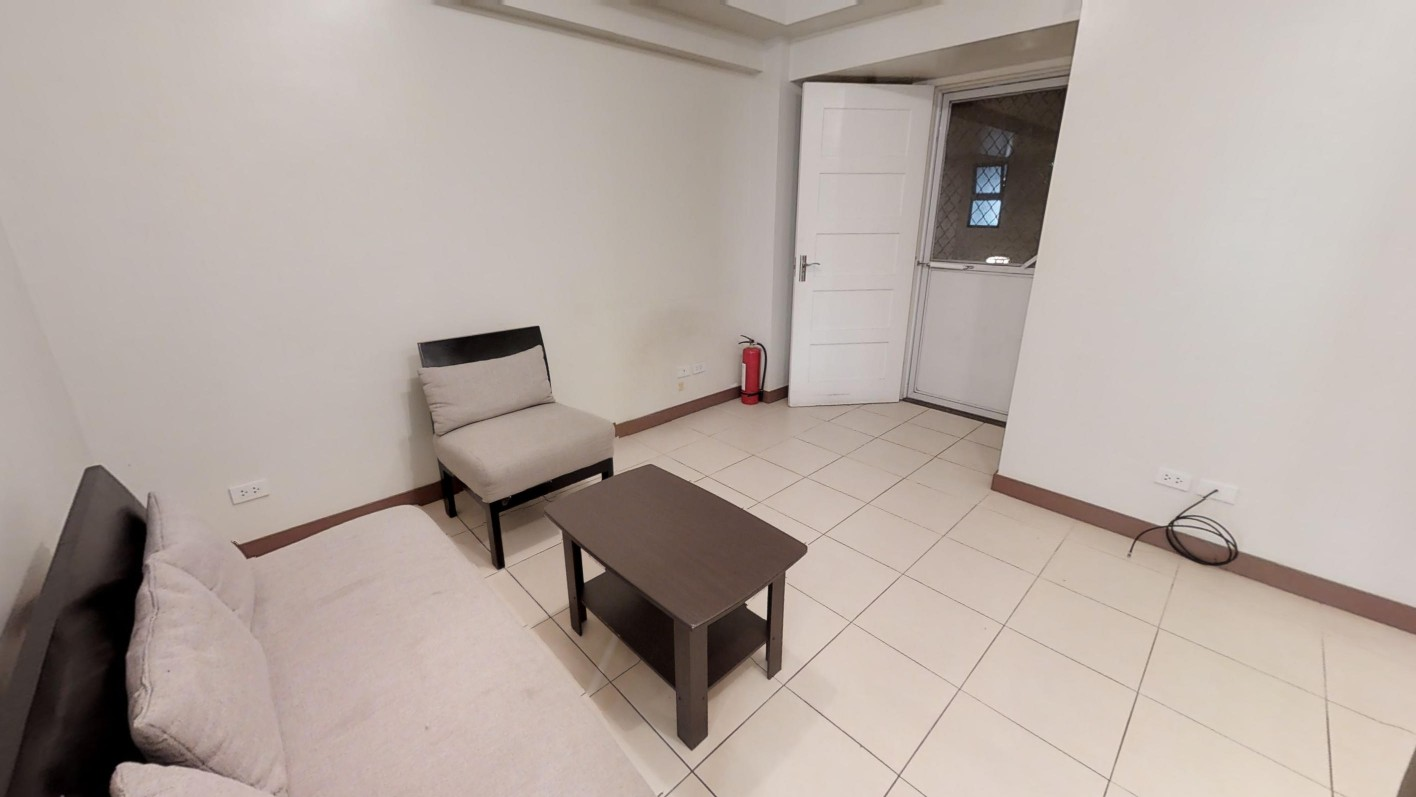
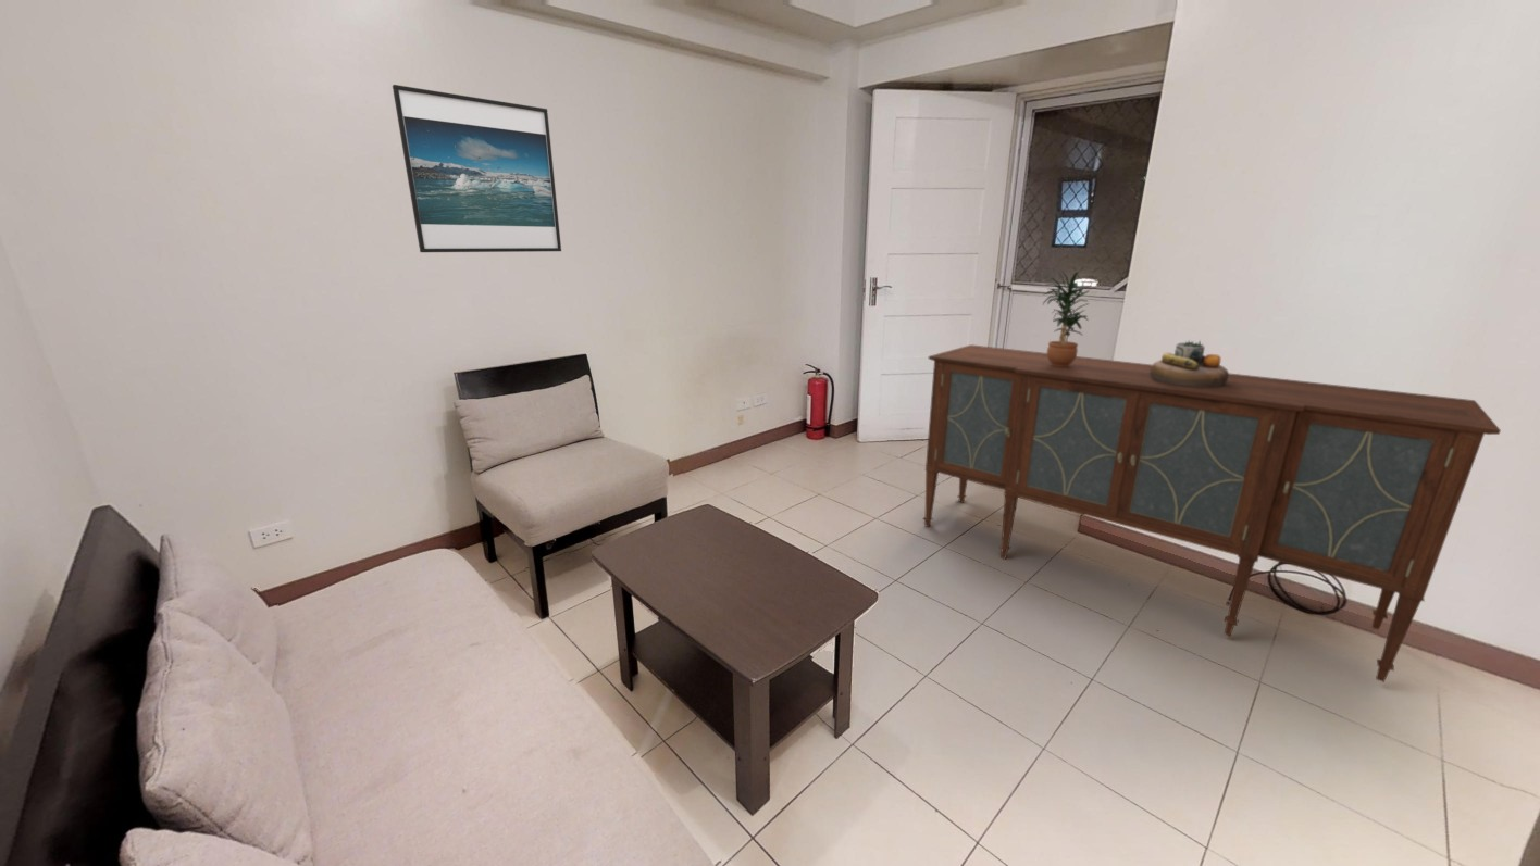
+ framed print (486, 177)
+ sideboard (1133, 480)
+ decorative bowl (1190, 360)
+ potted plant (1064, 317)
